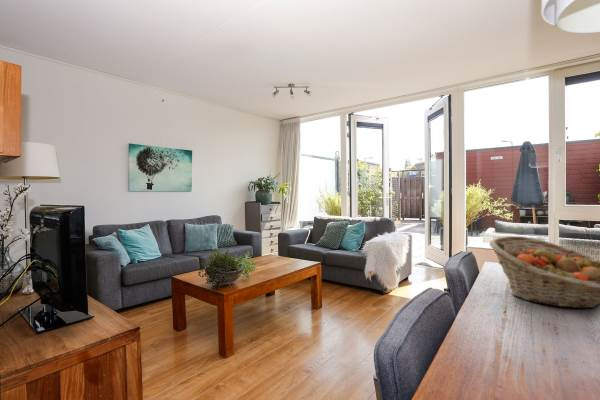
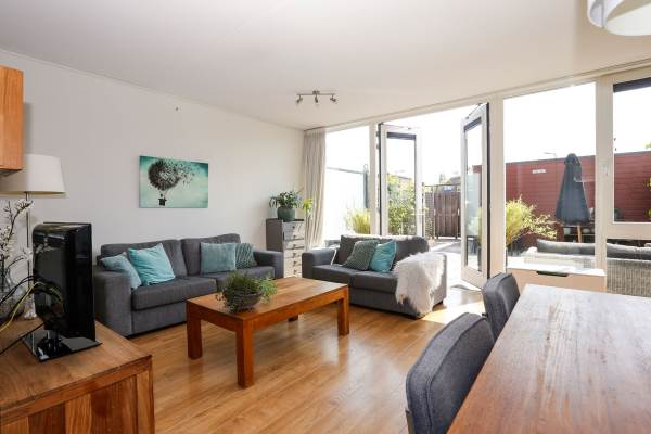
- fruit basket (550, 267)
